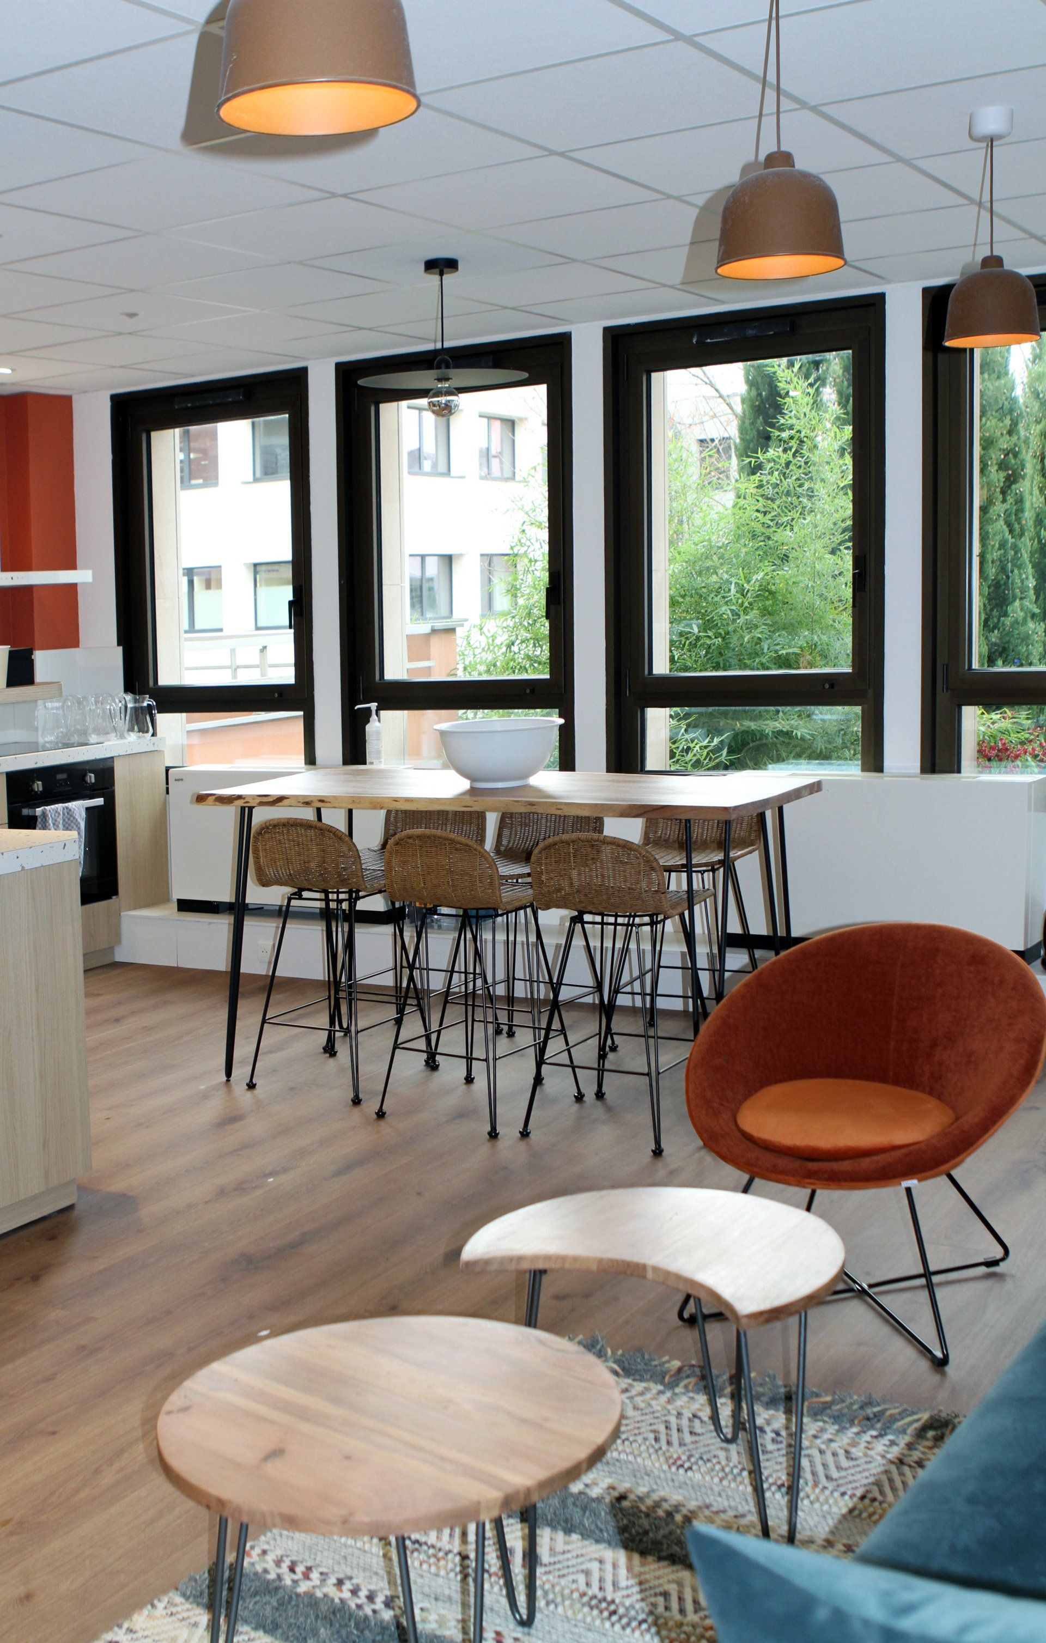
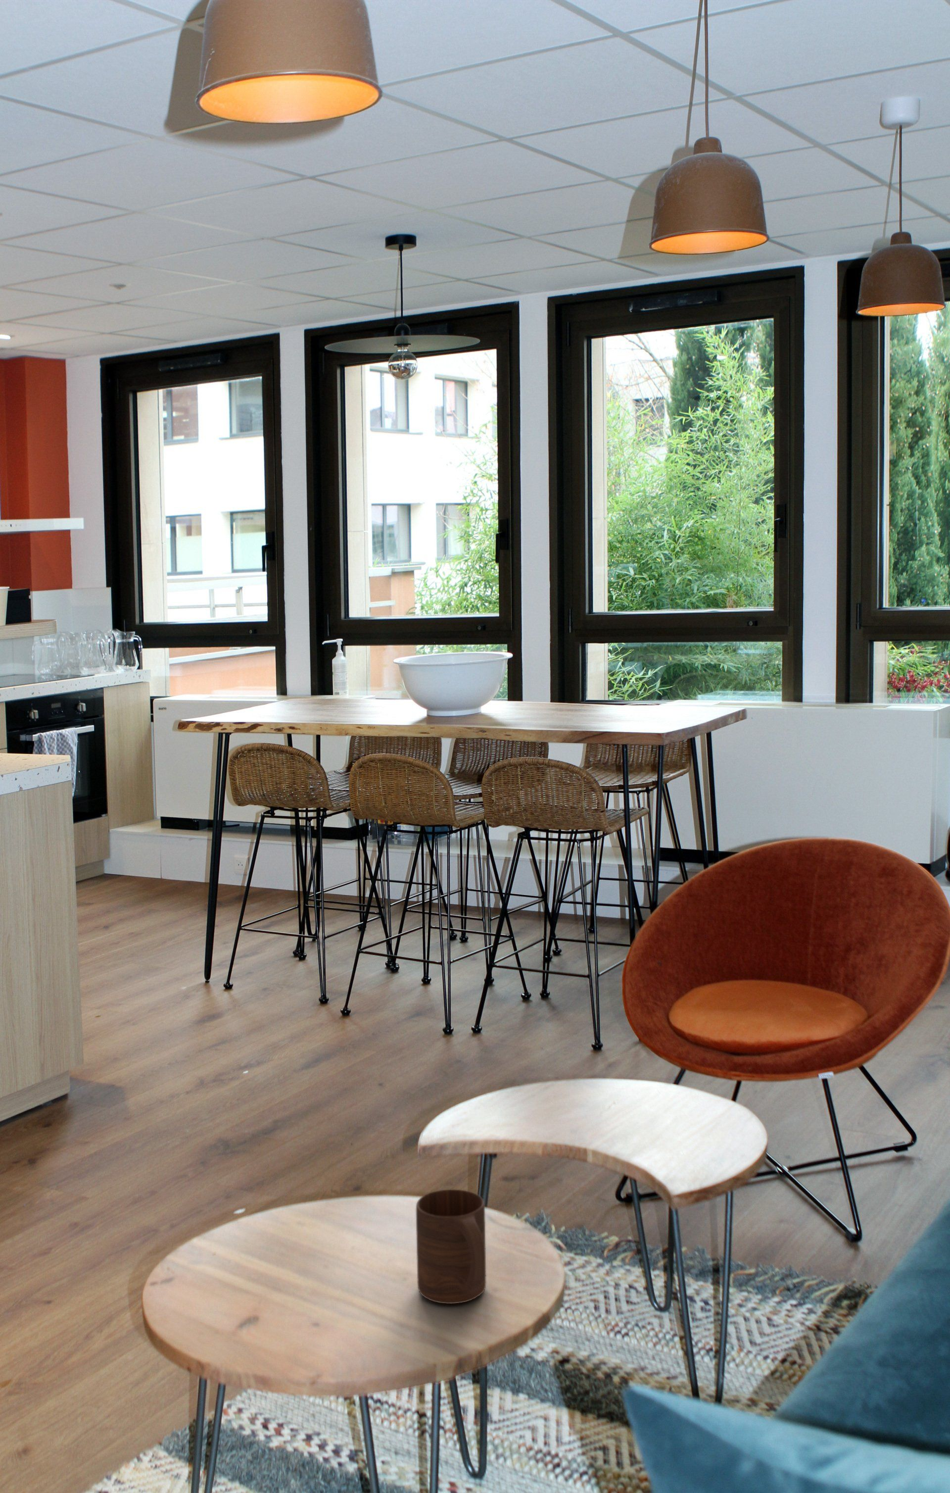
+ cup (458, 1249)
